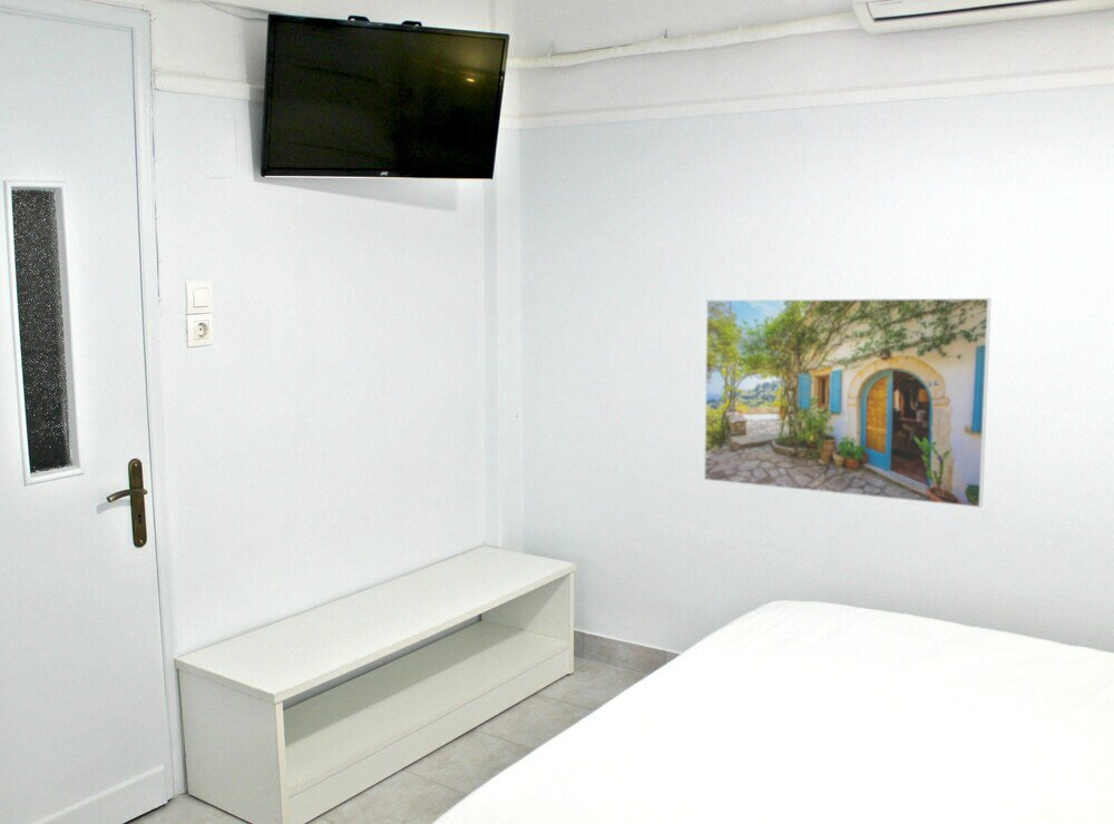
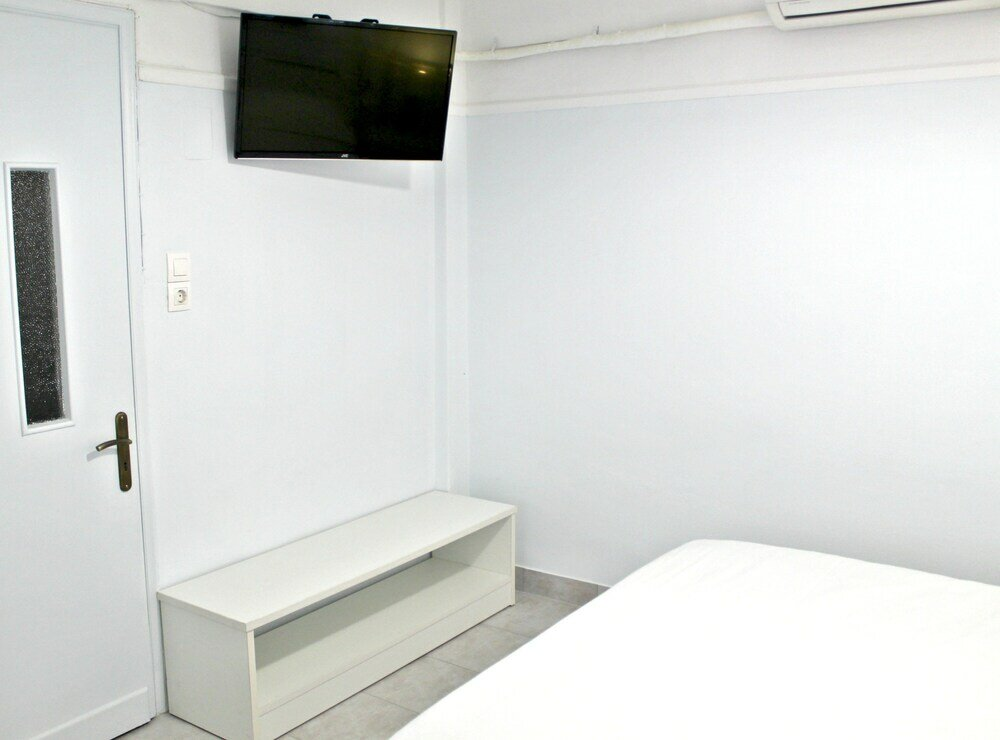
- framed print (836, 396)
